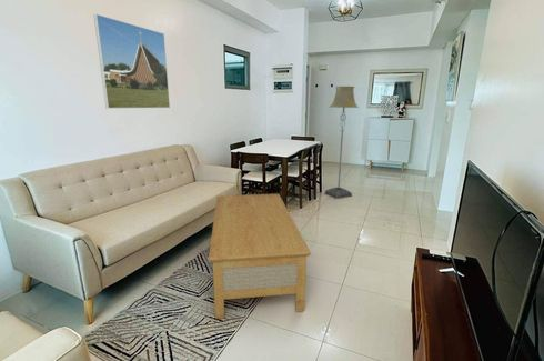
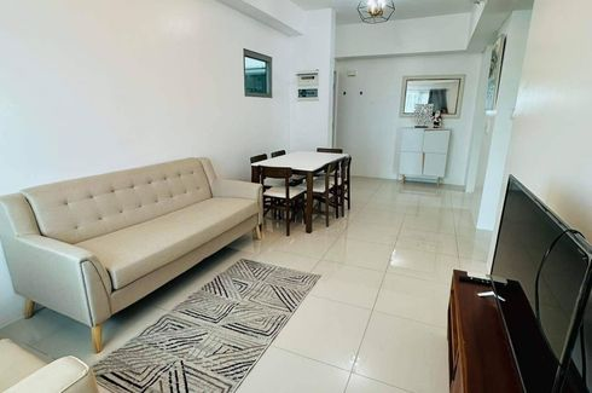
- coffee table (253, 242)
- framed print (137, 68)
- floor lamp (341, 142)
